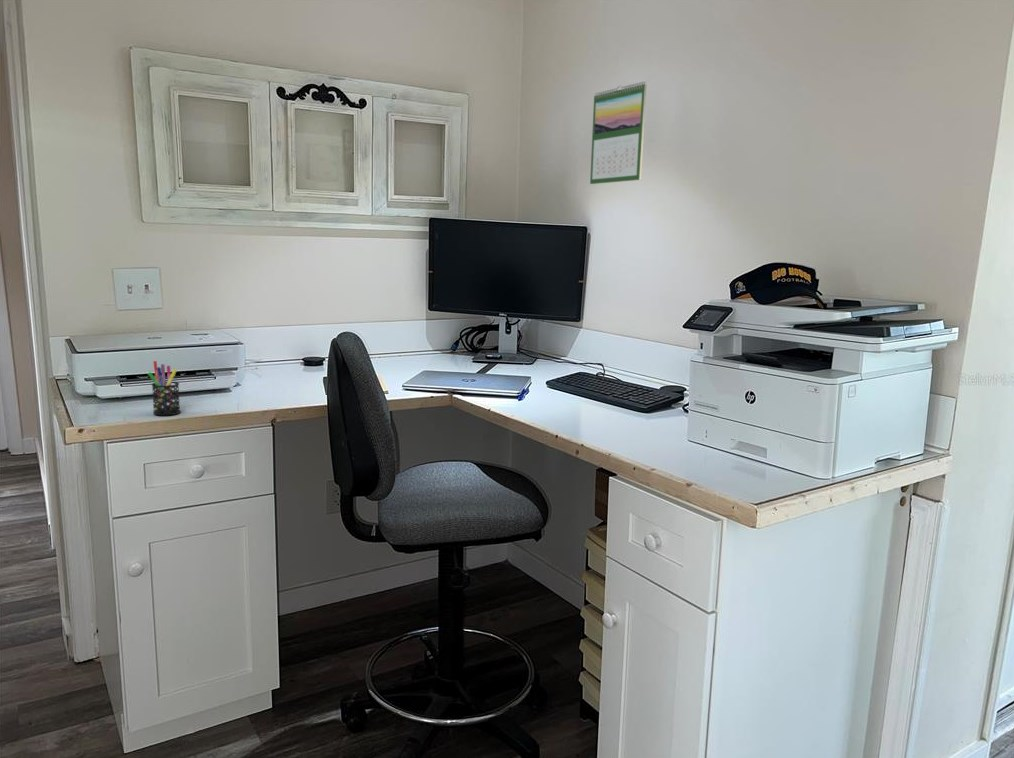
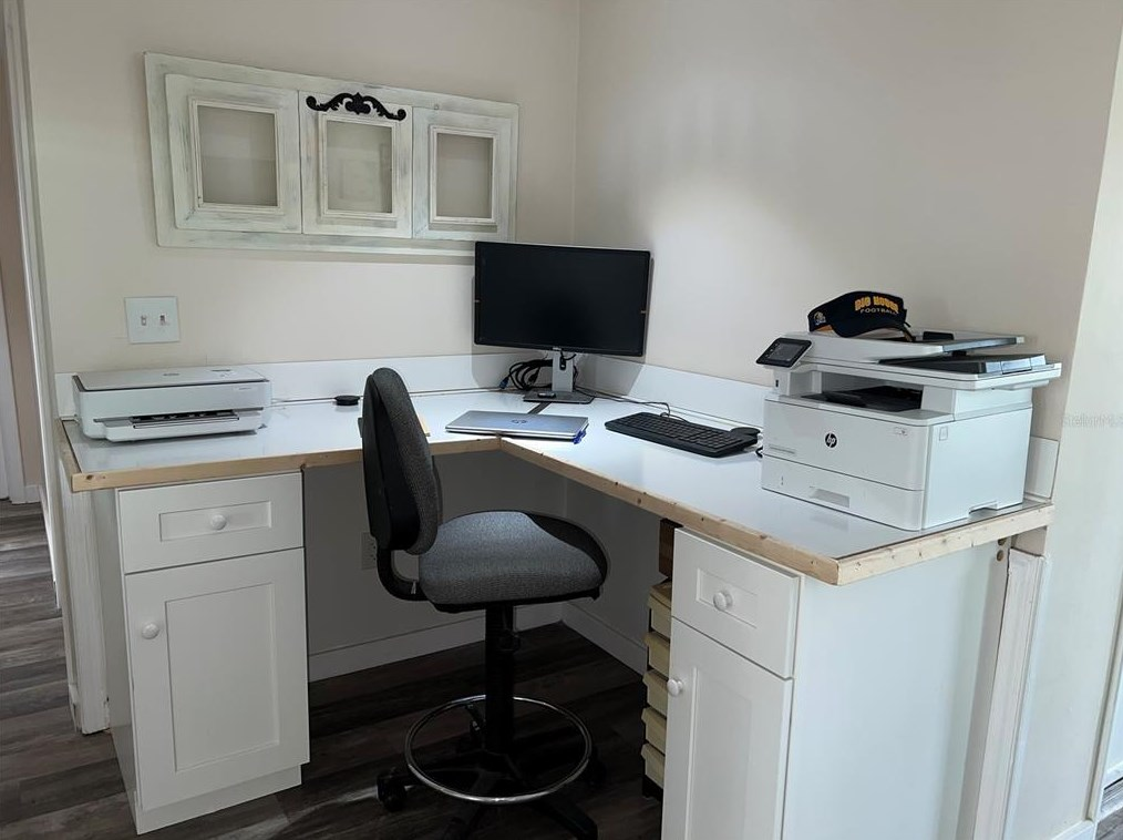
- calendar (617, 134)
- pen holder (162, 387)
